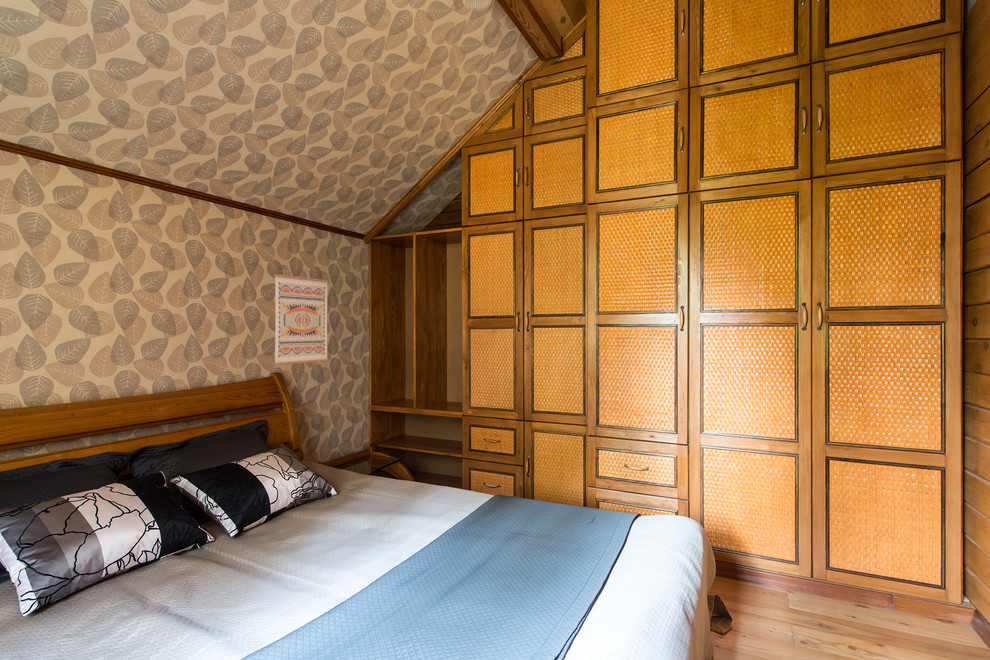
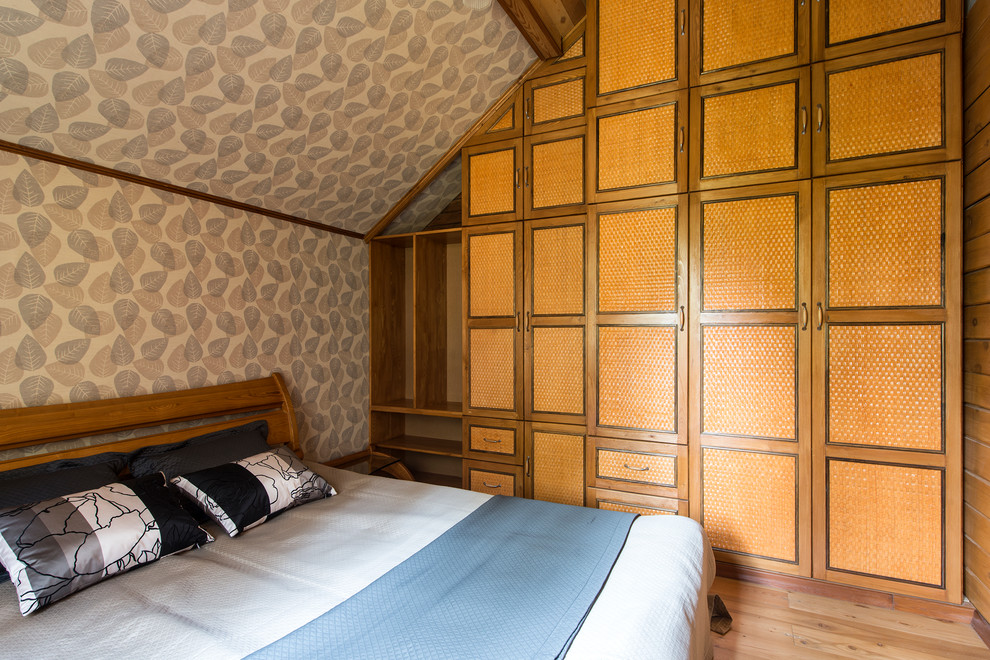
- wall art (302, 320)
